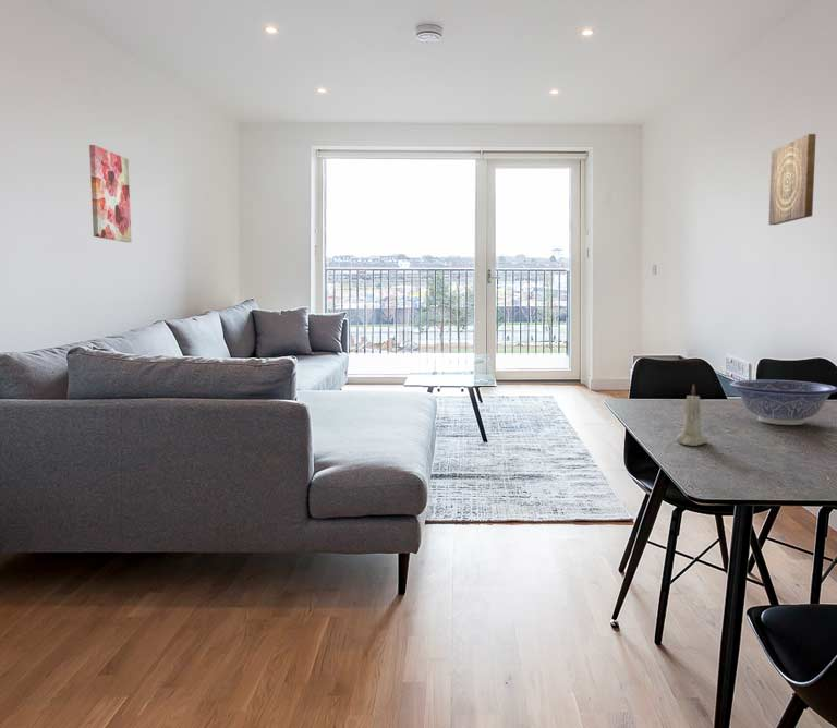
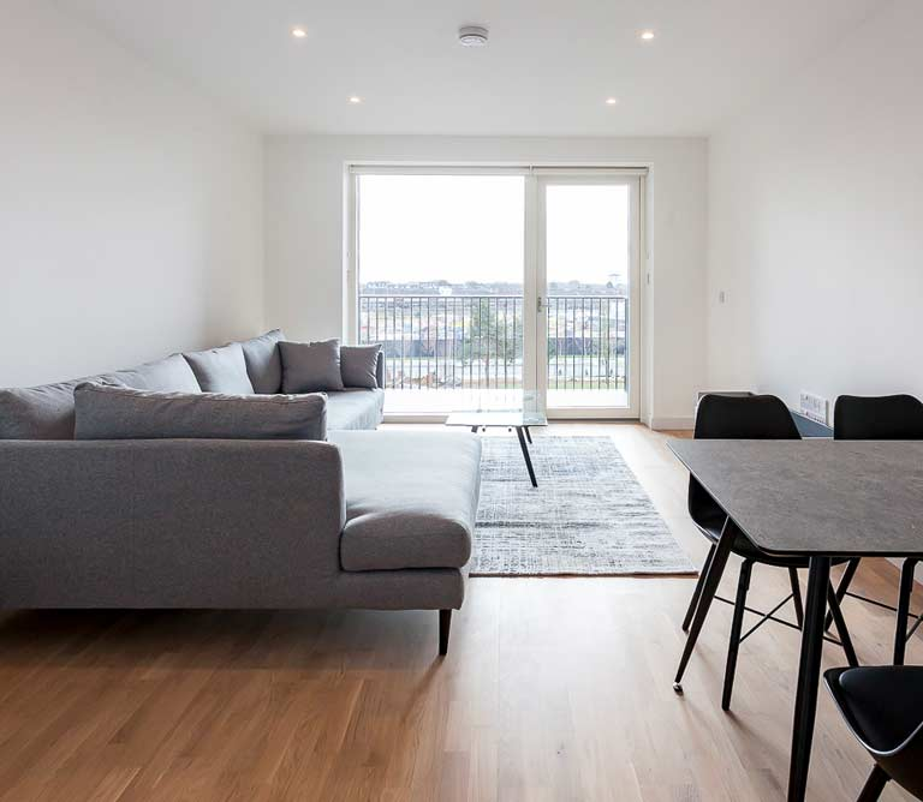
- wall art (111, 196)
- decorative bowl (781, 403)
- candle (692, 412)
- wall art (790, 182)
